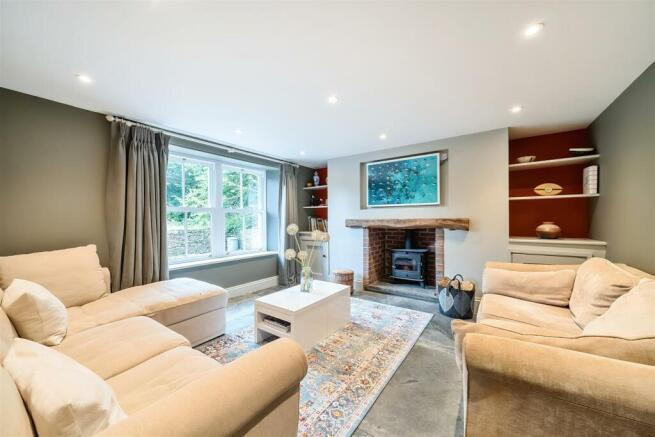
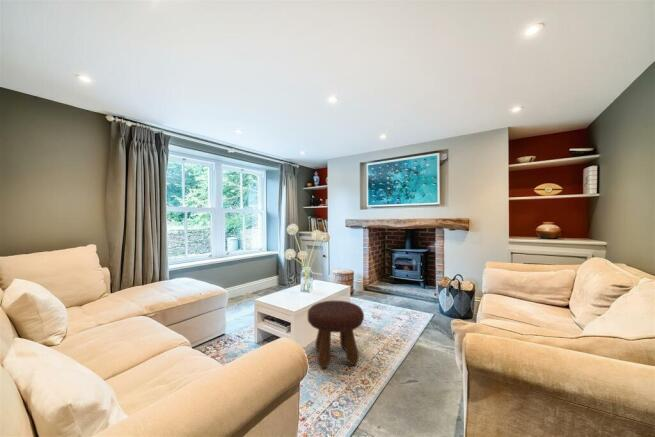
+ footstool (335, 331)
